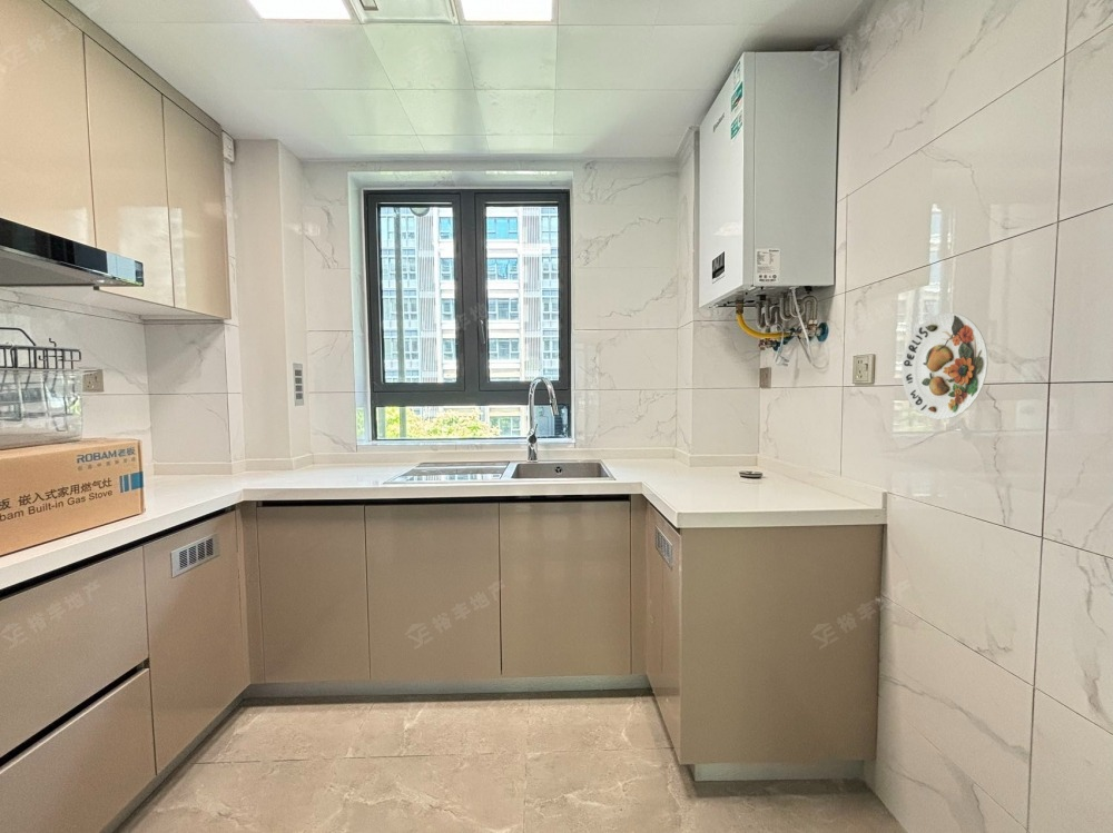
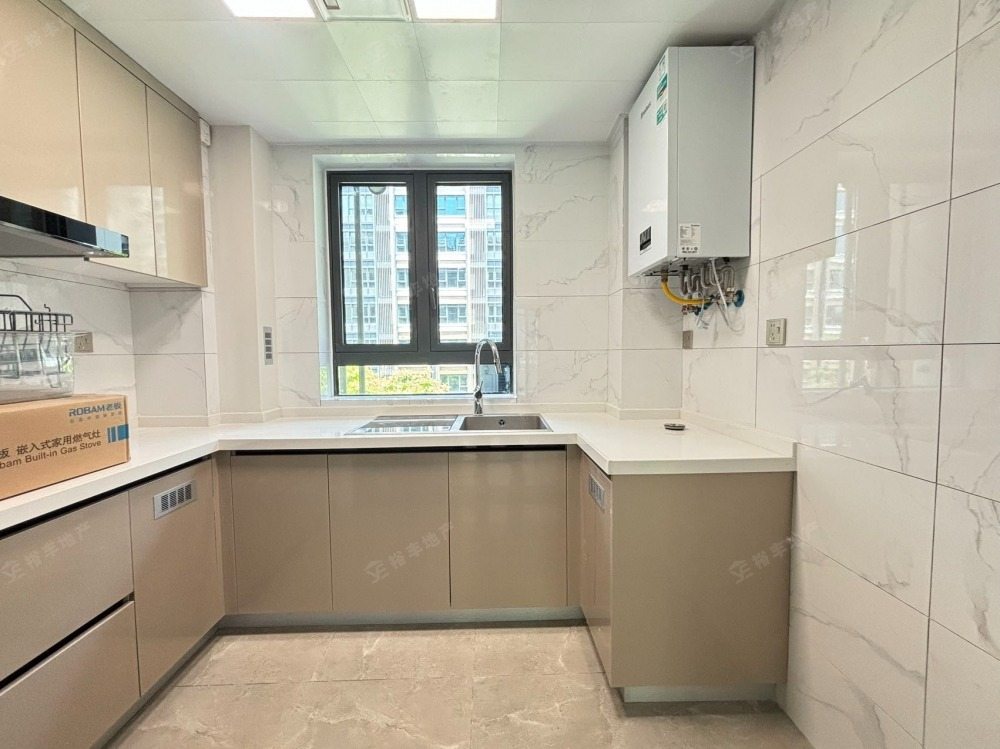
- decorative plate (942, 366)
